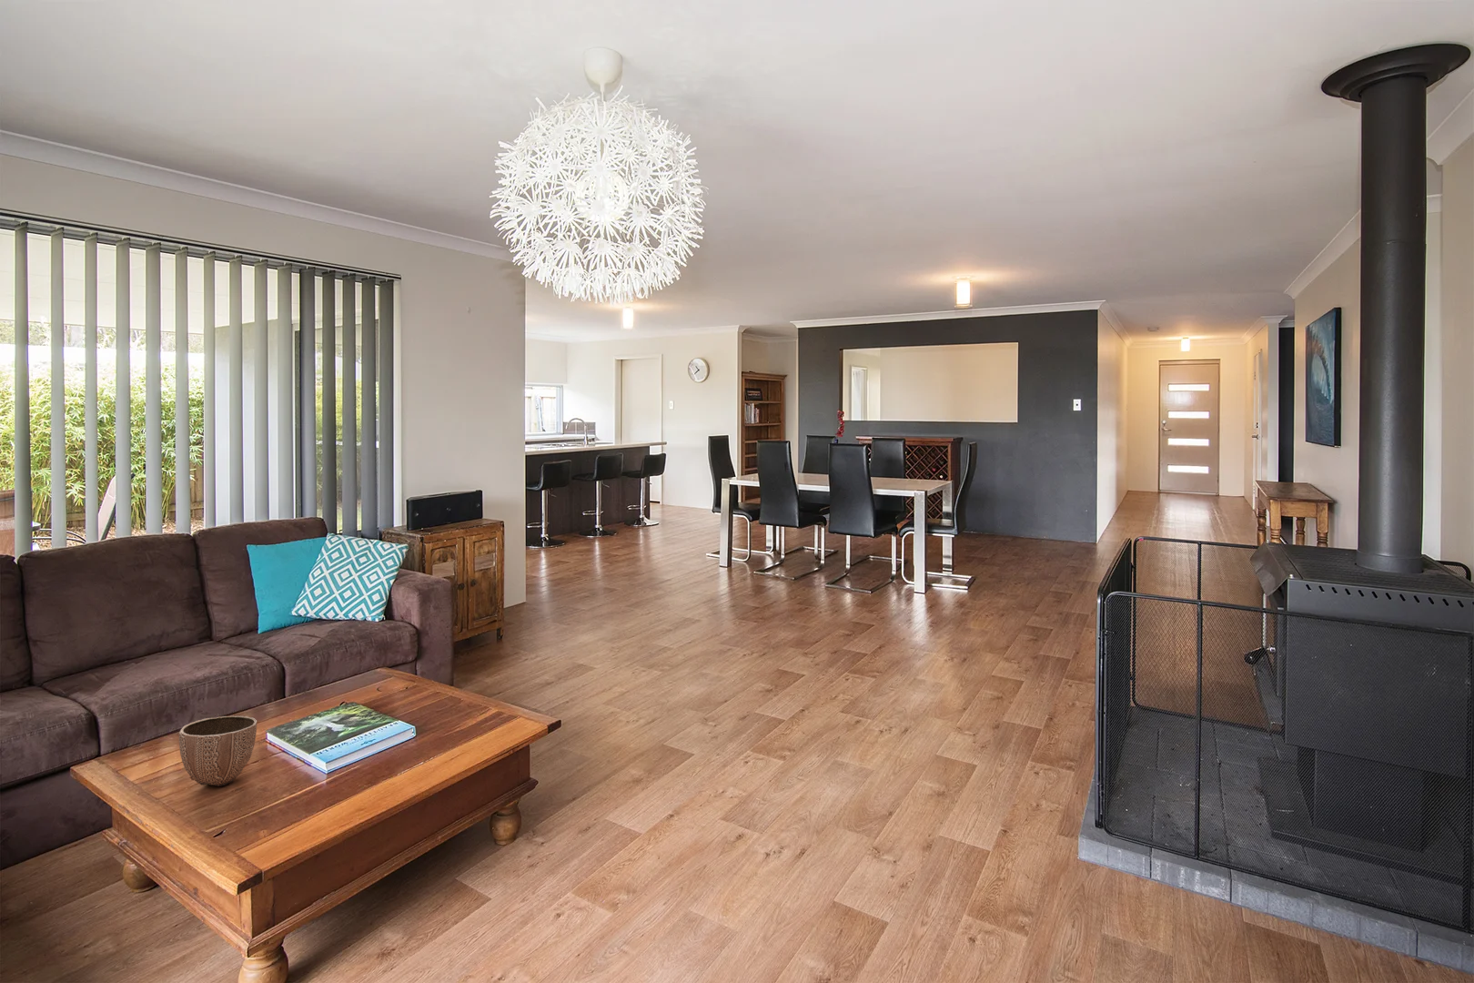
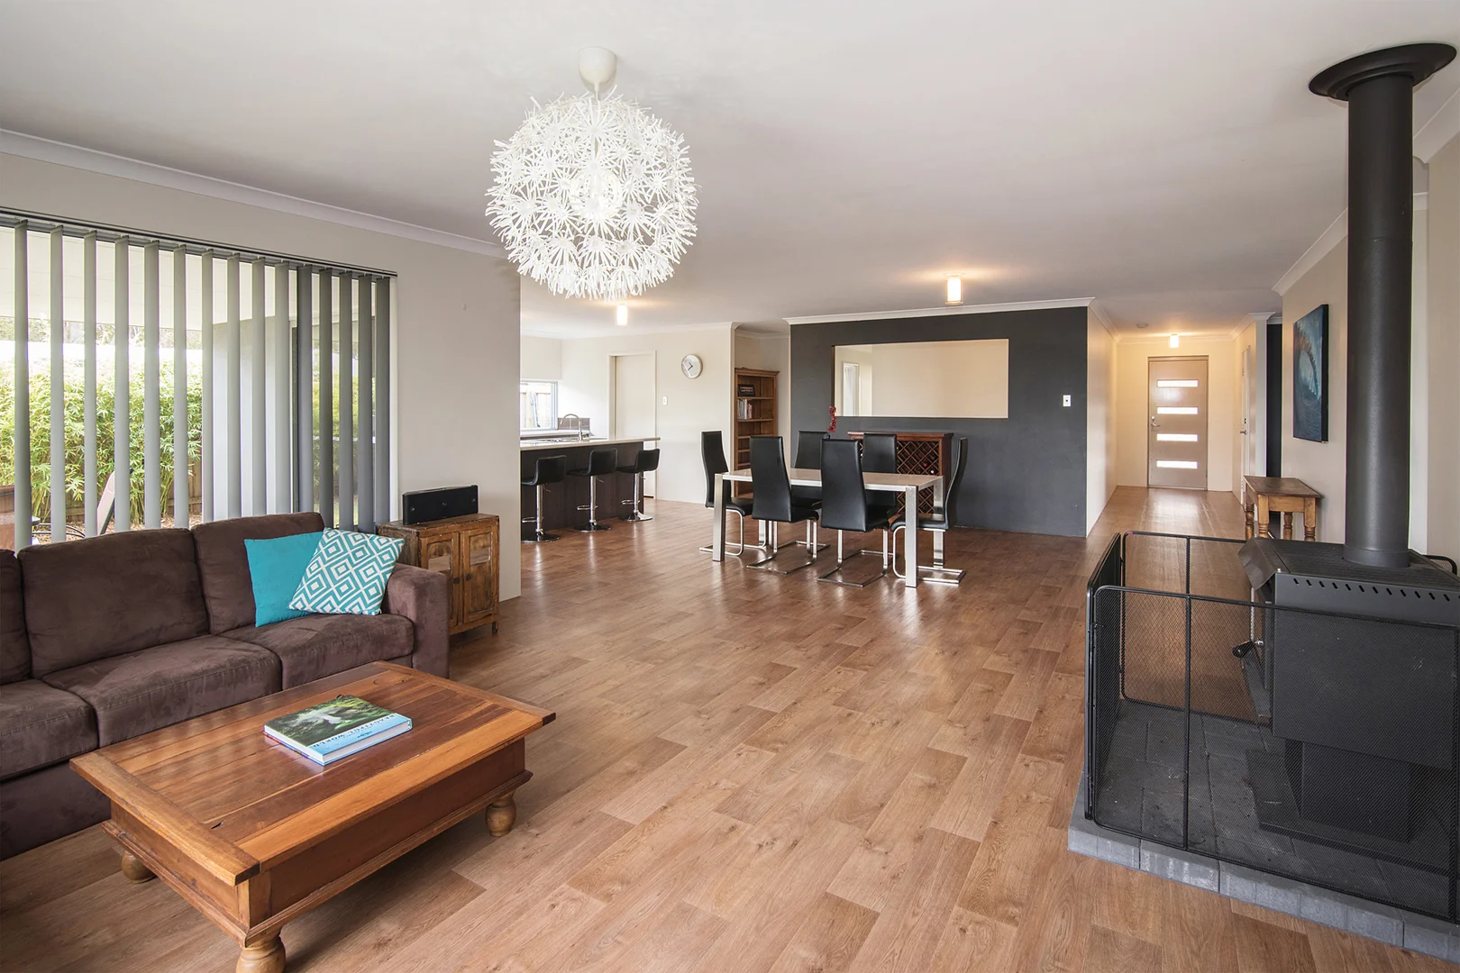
- decorative bowl (218, 754)
